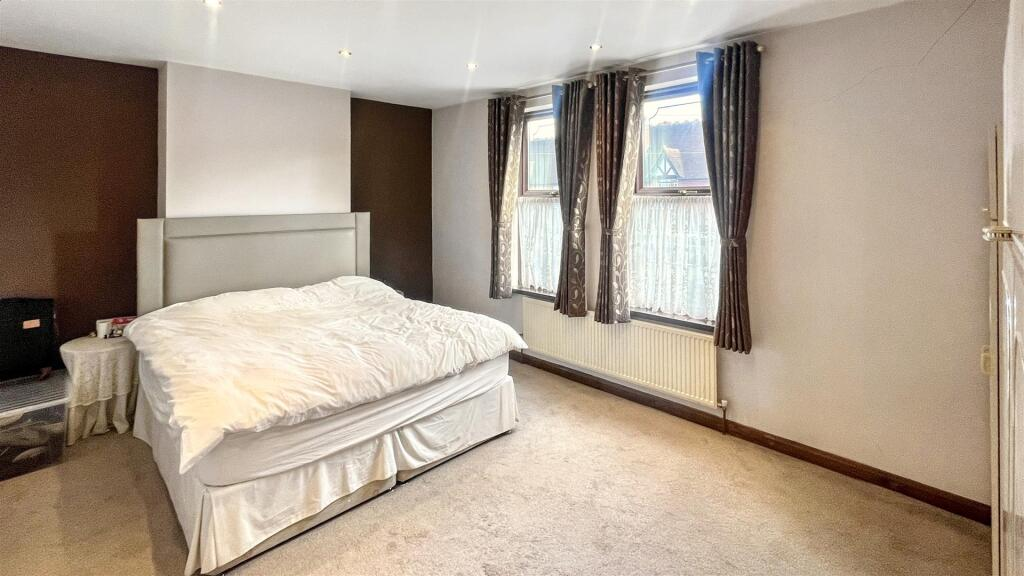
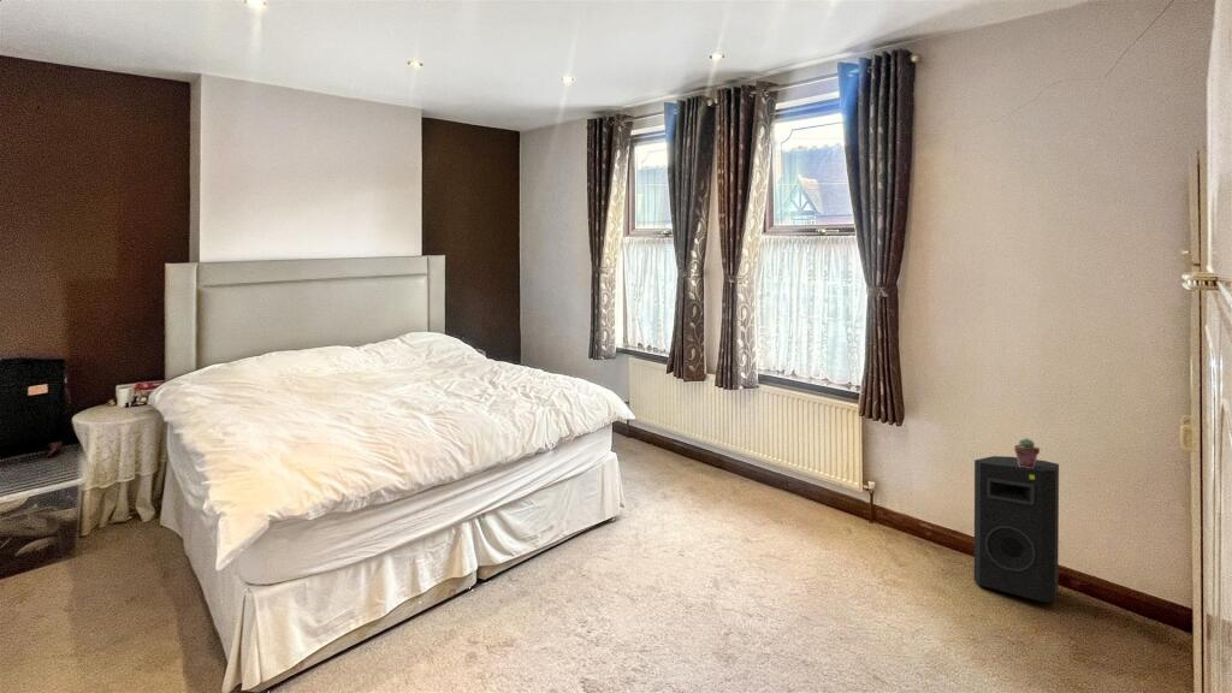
+ potted succulent (1026, 451)
+ speaker (1018, 525)
